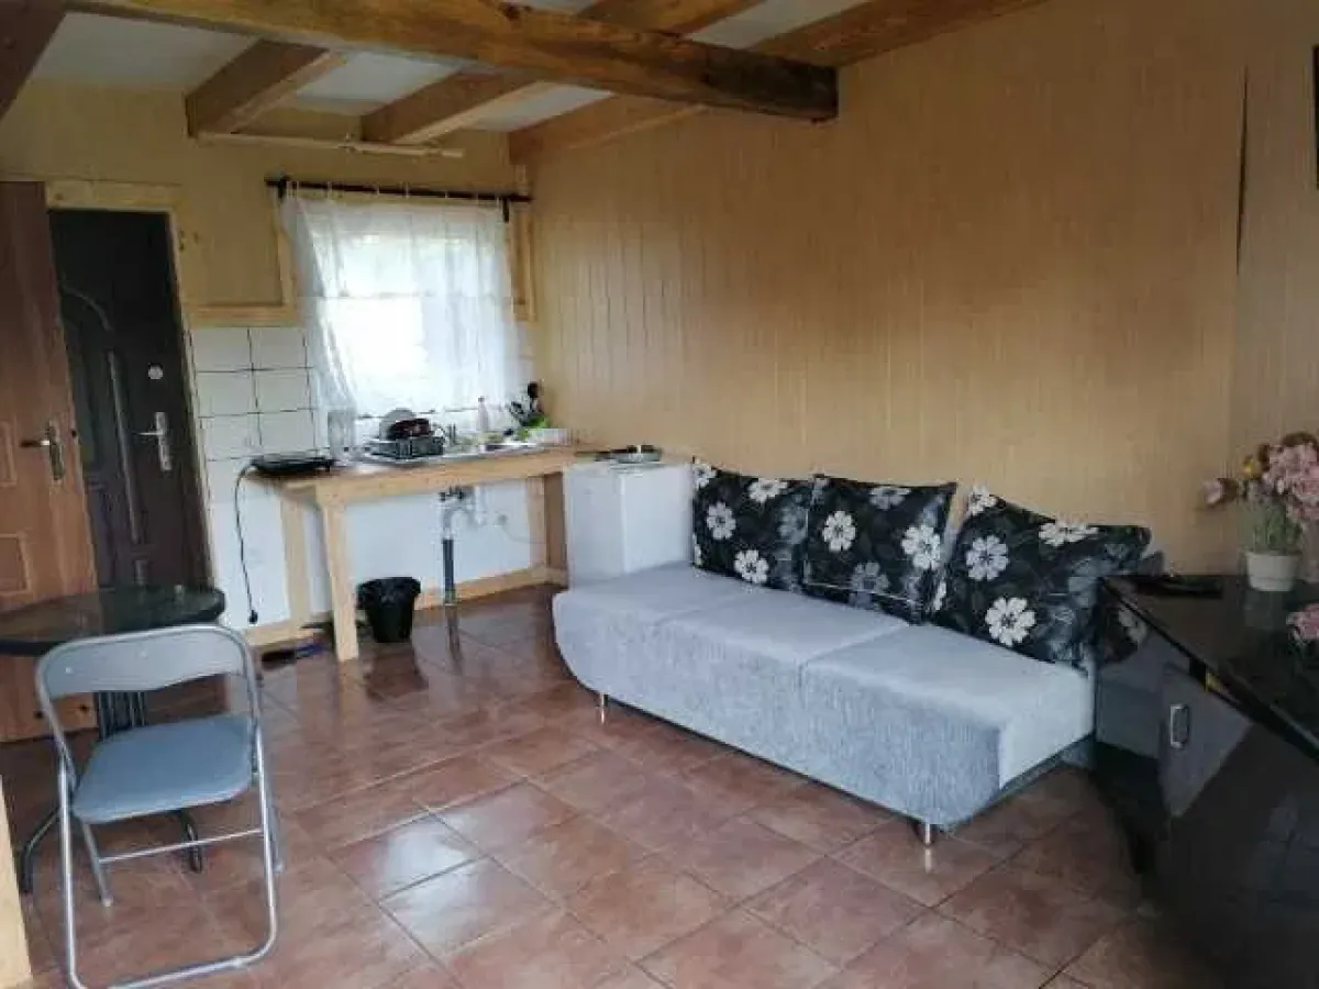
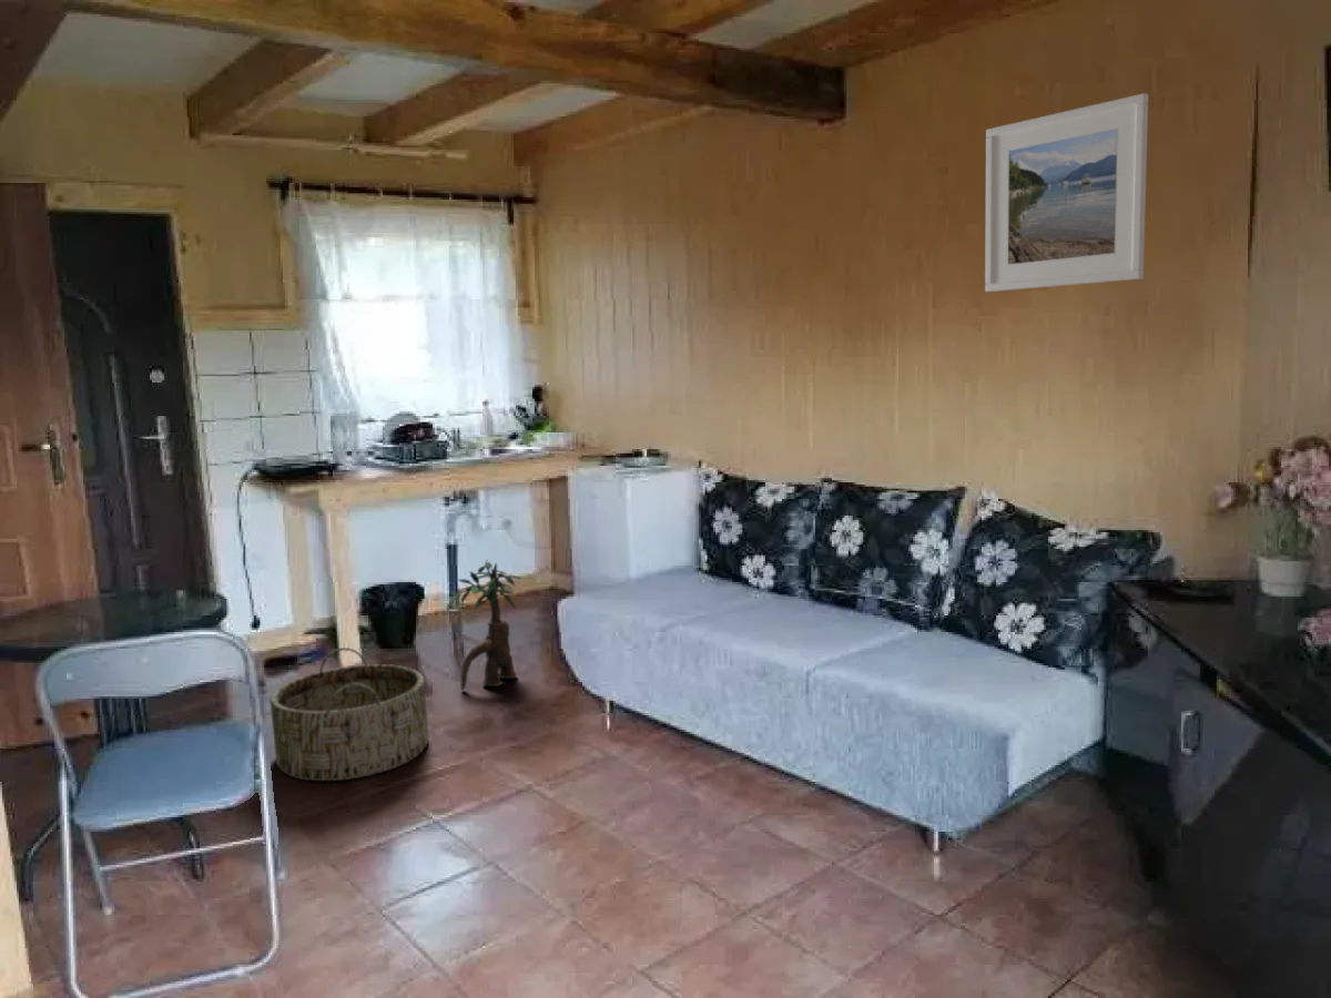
+ decorative plant (488, 623)
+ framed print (1060, 200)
+ basket (349, 707)
